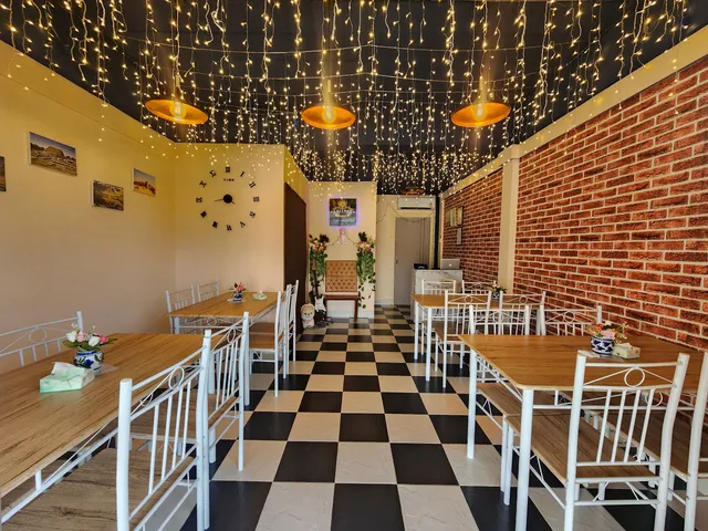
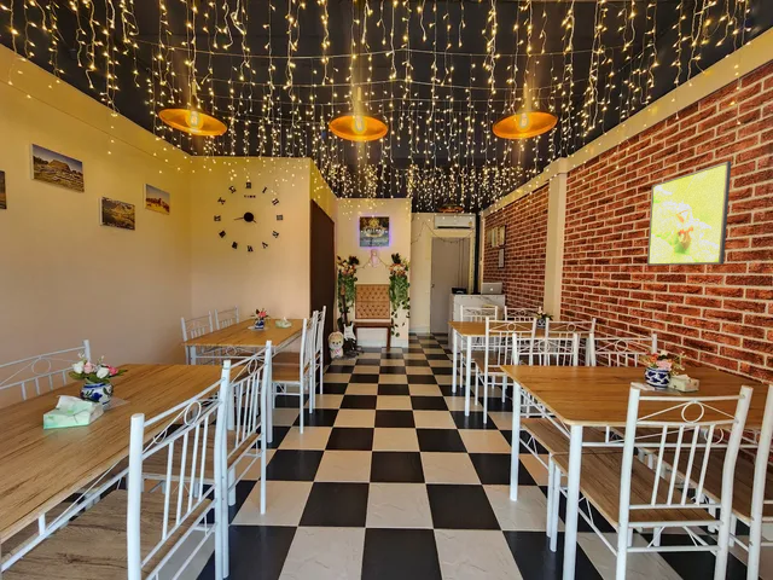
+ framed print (684, 220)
